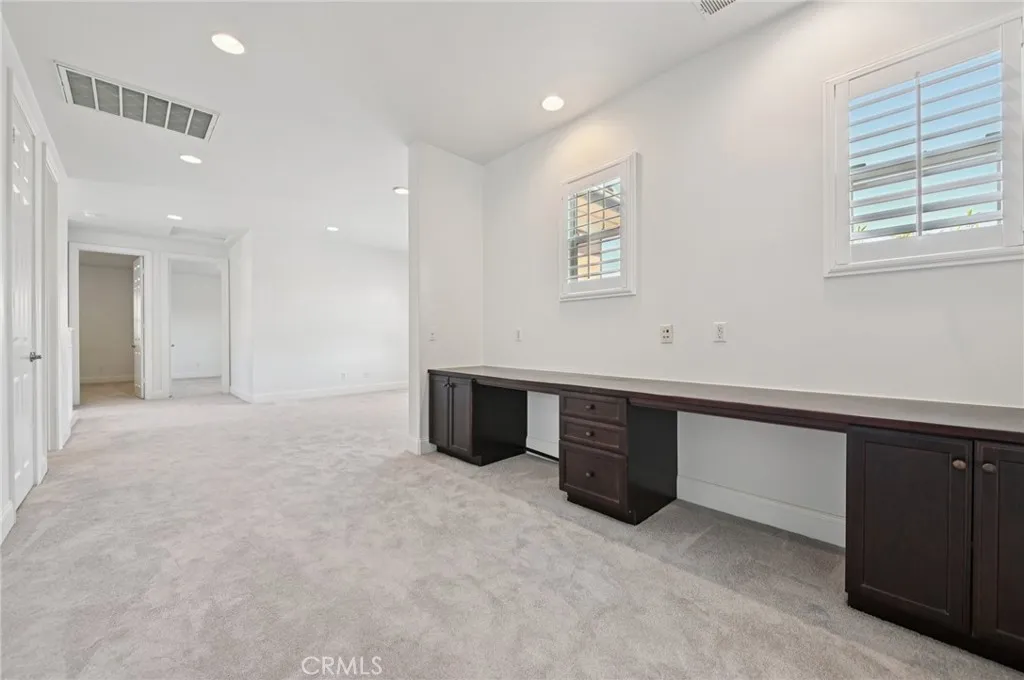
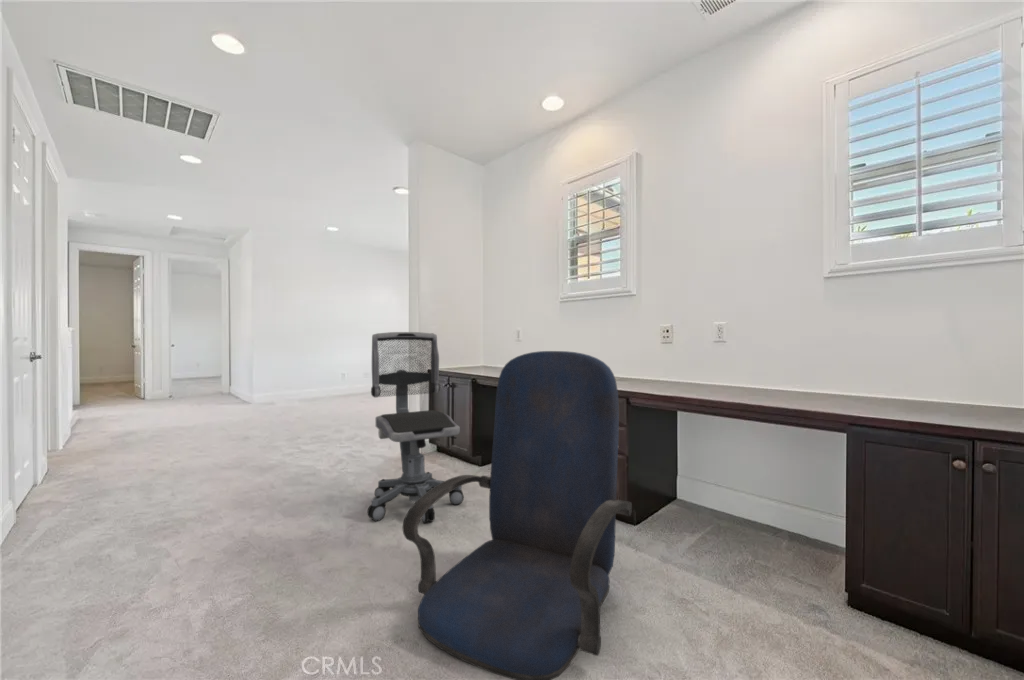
+ office chair (523, 479)
+ office chair (413, 418)
